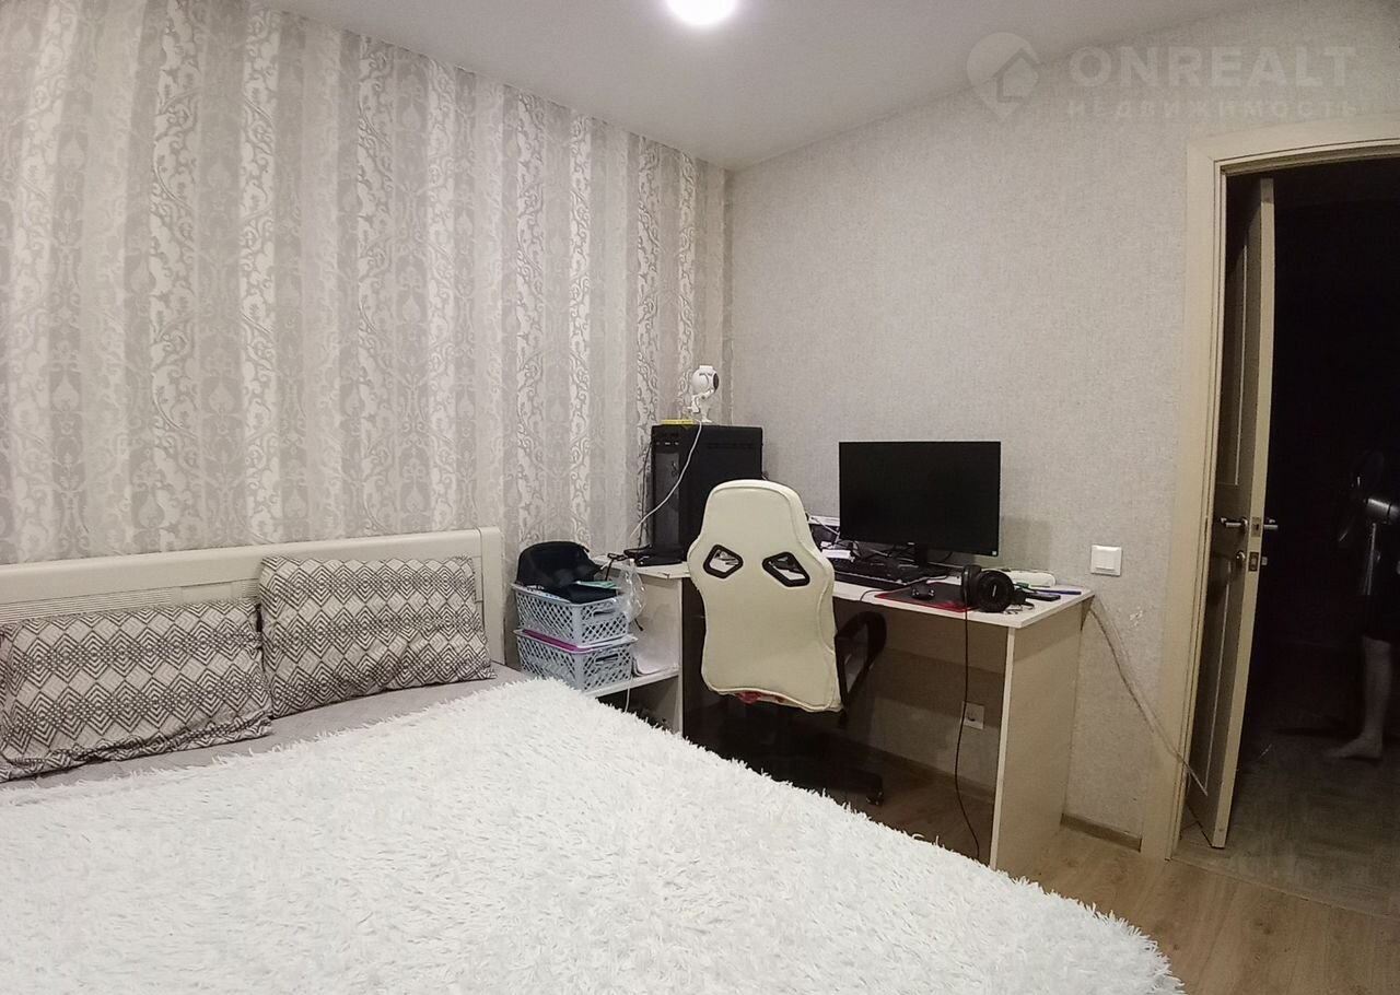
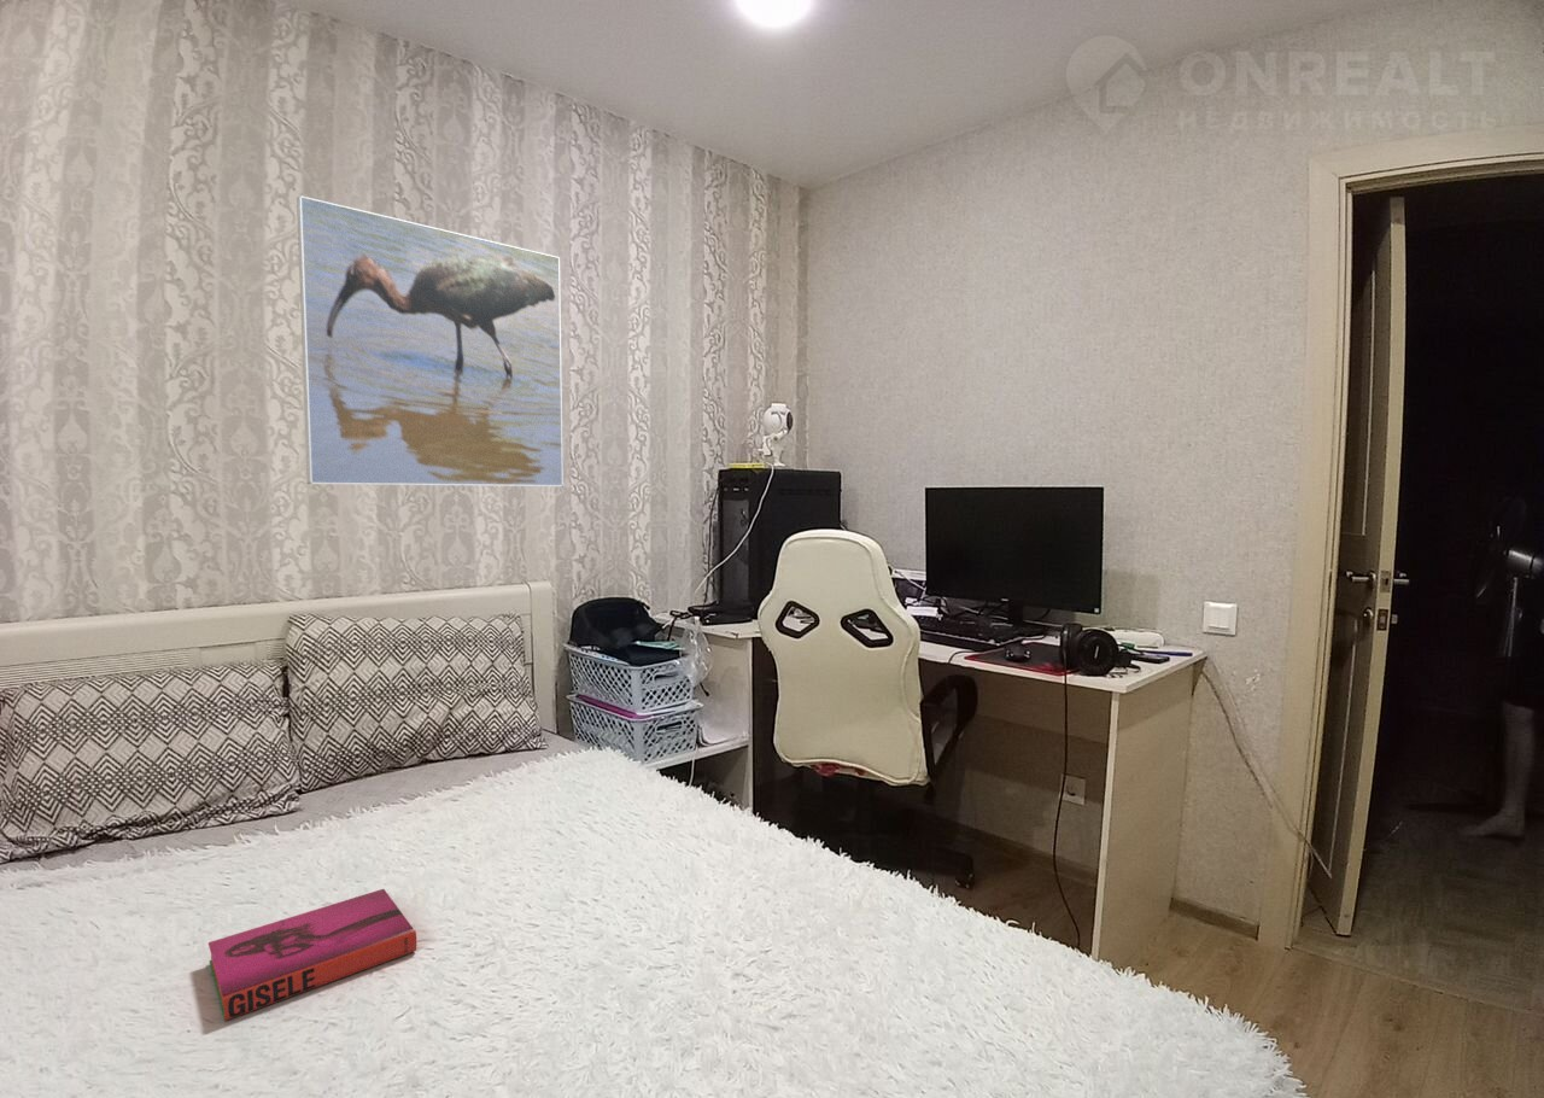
+ hardback book (314, 946)
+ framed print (445, 360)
